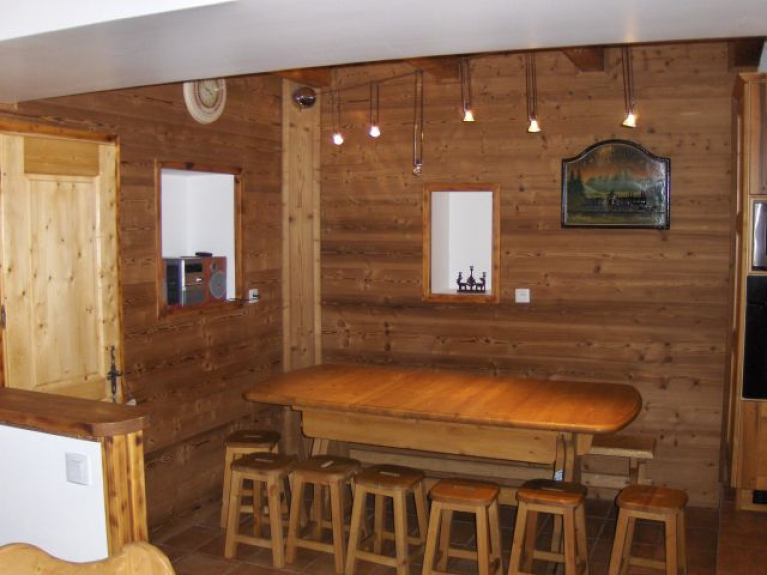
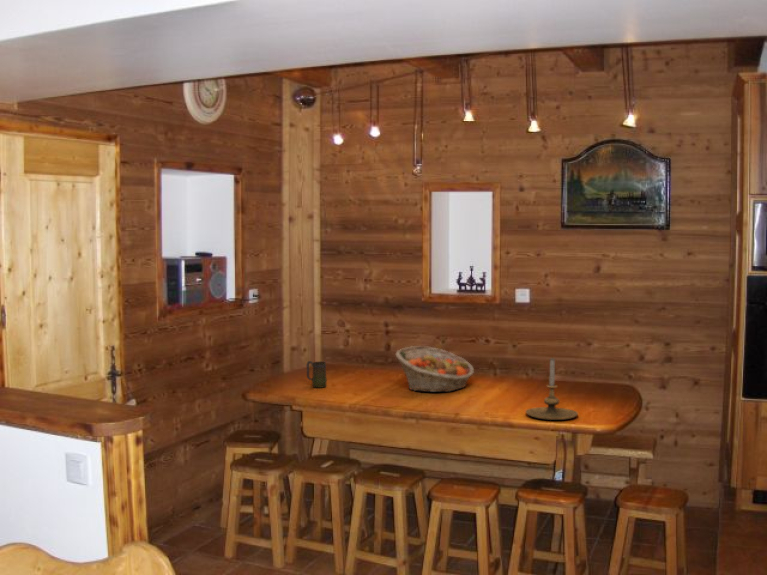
+ mug (316, 373)
+ candle holder (551, 386)
+ fruit basket (434, 368)
